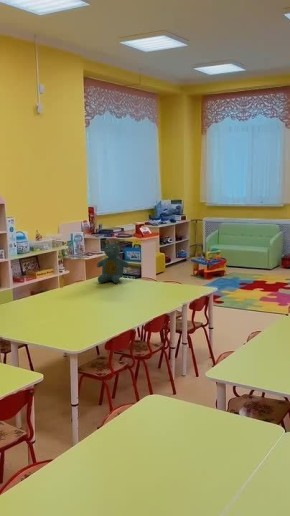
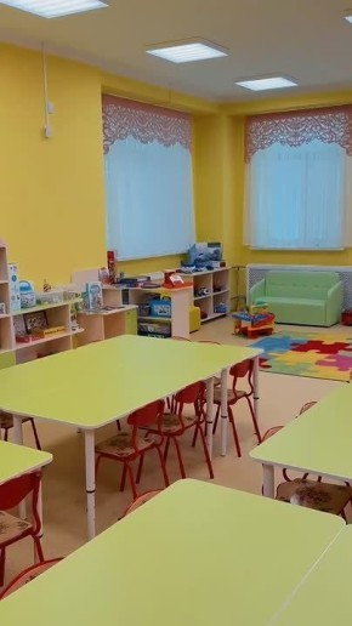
- teddy bear (110, 260)
